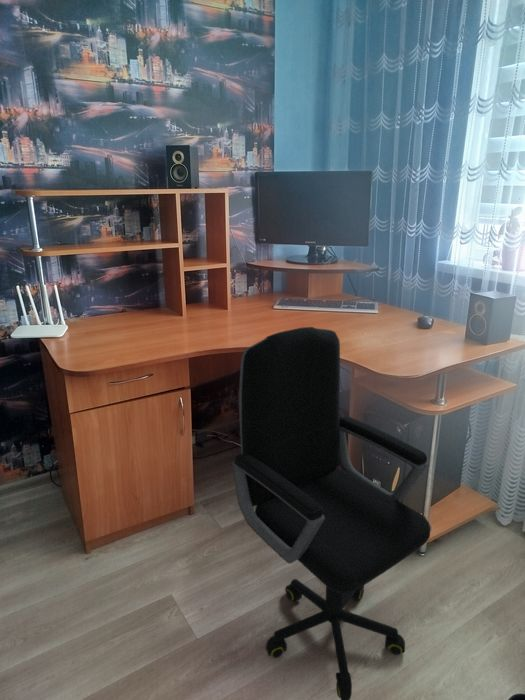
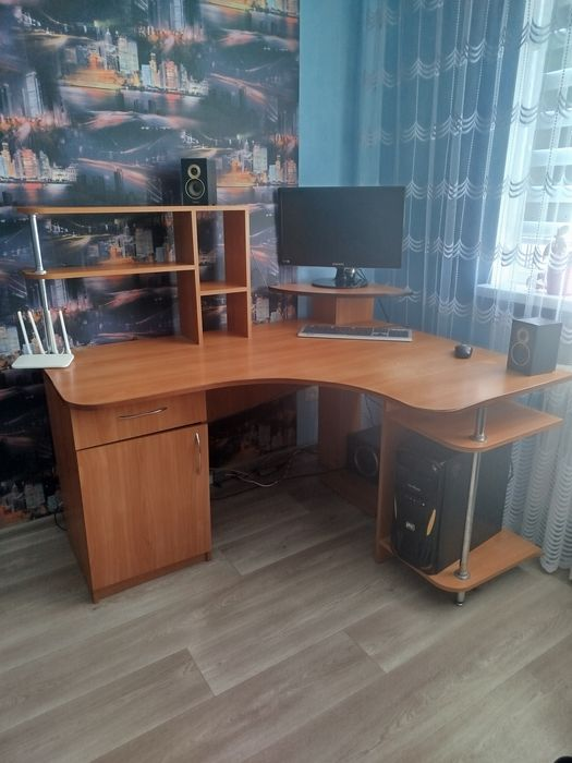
- office chair (329, 500)
